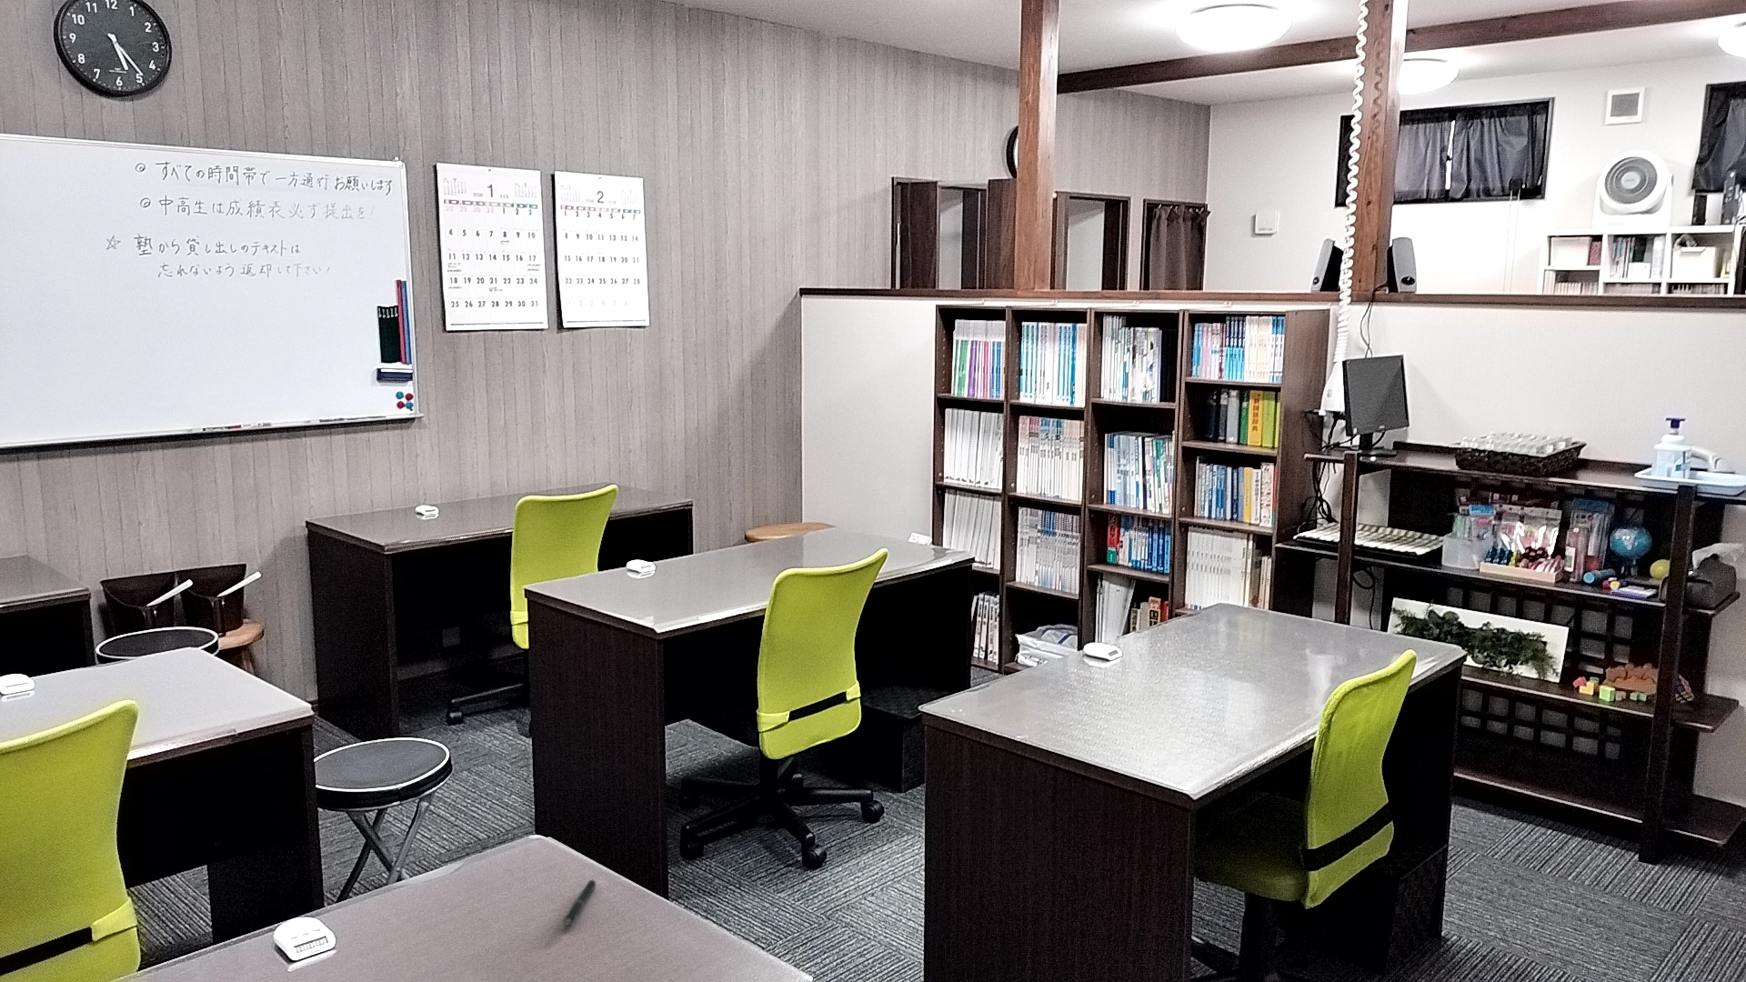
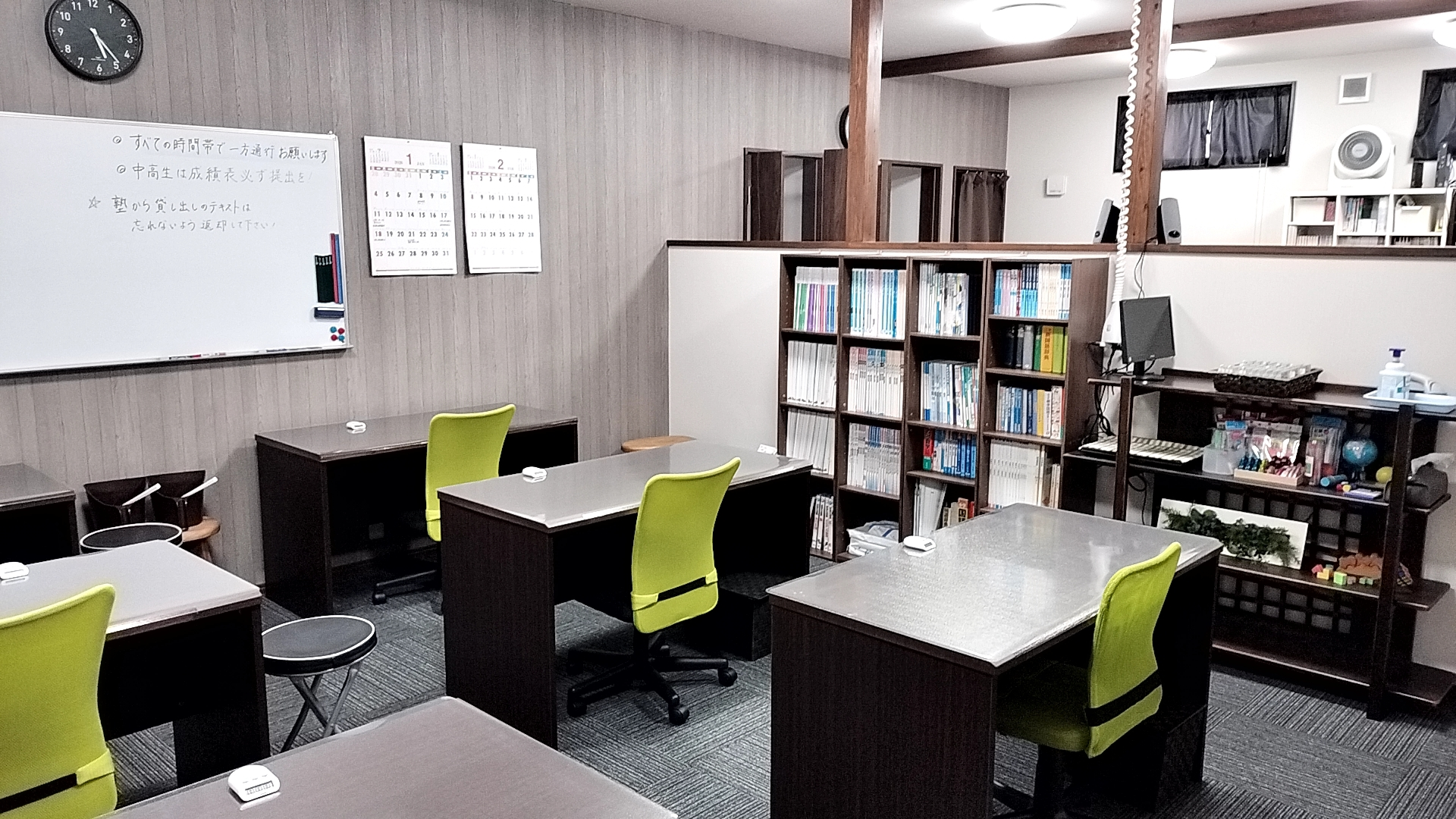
- pen (582, 899)
